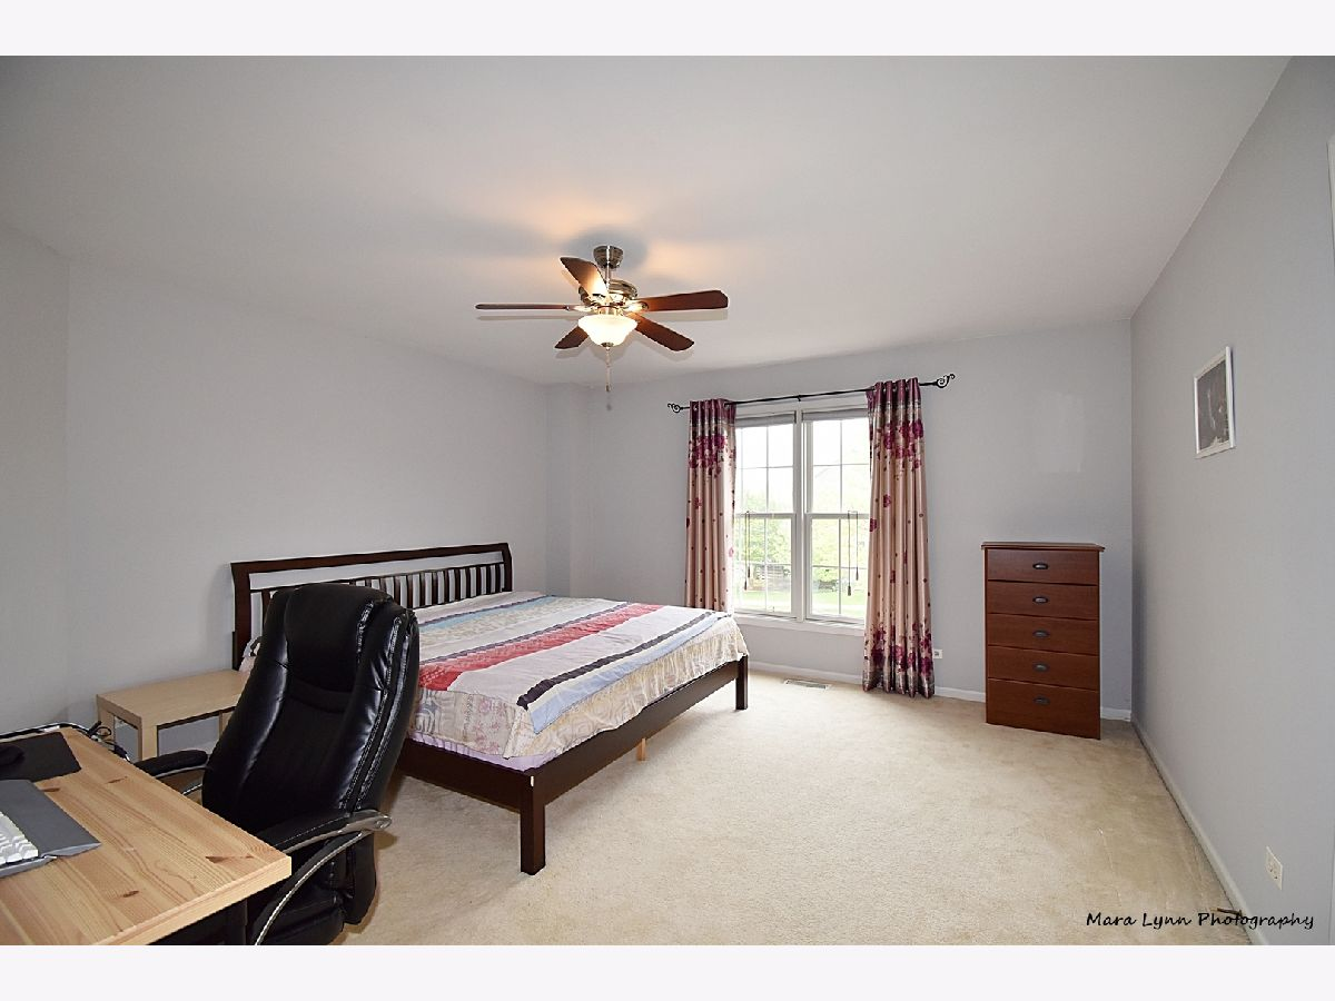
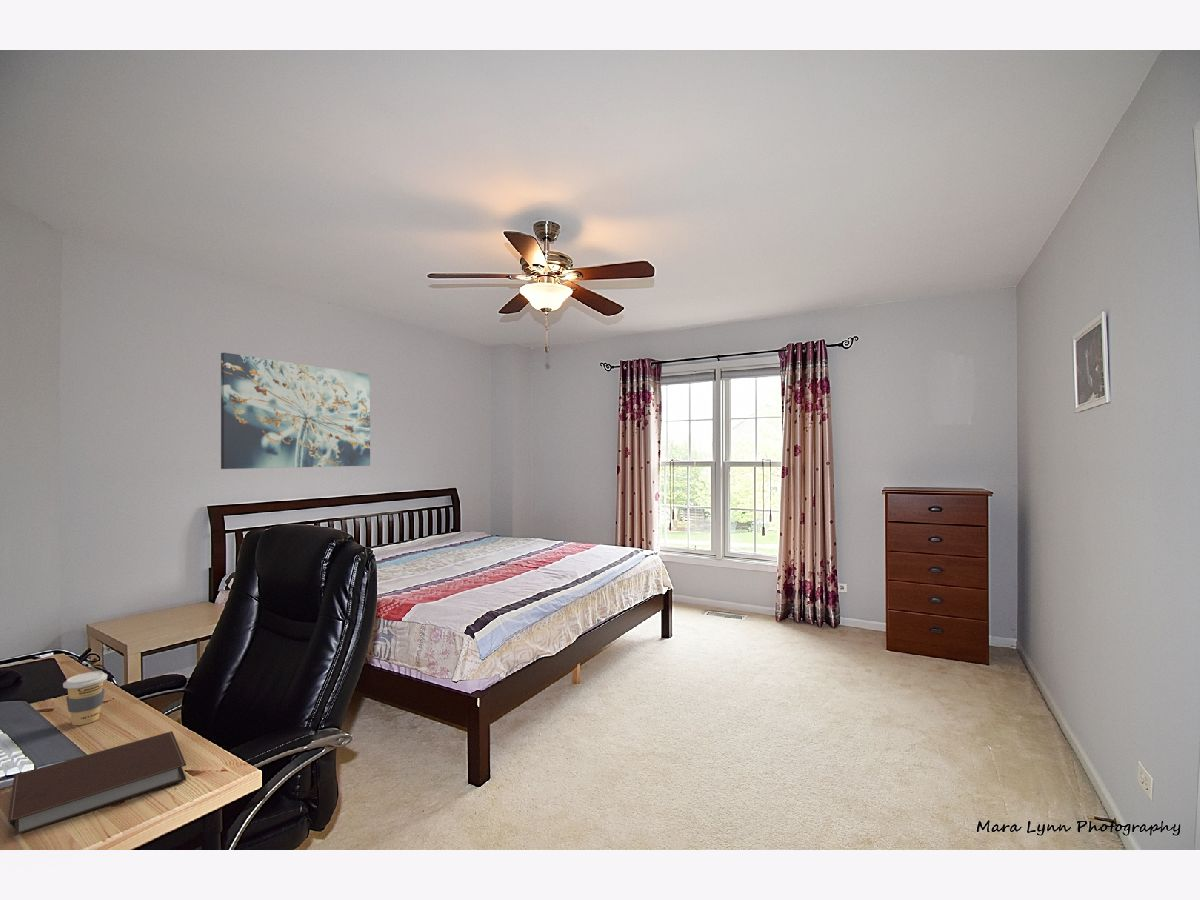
+ coffee cup (85, 698)
+ notebook (101, 776)
+ wall art (304, 416)
